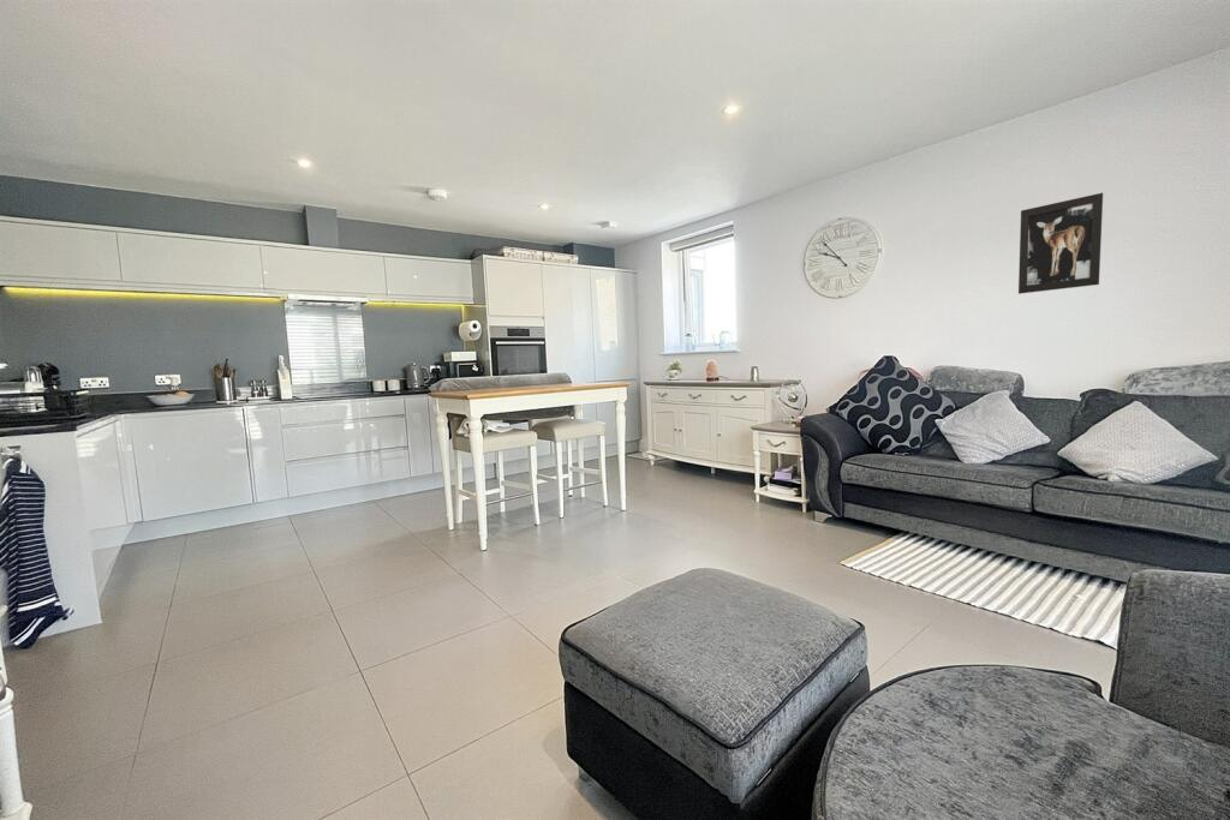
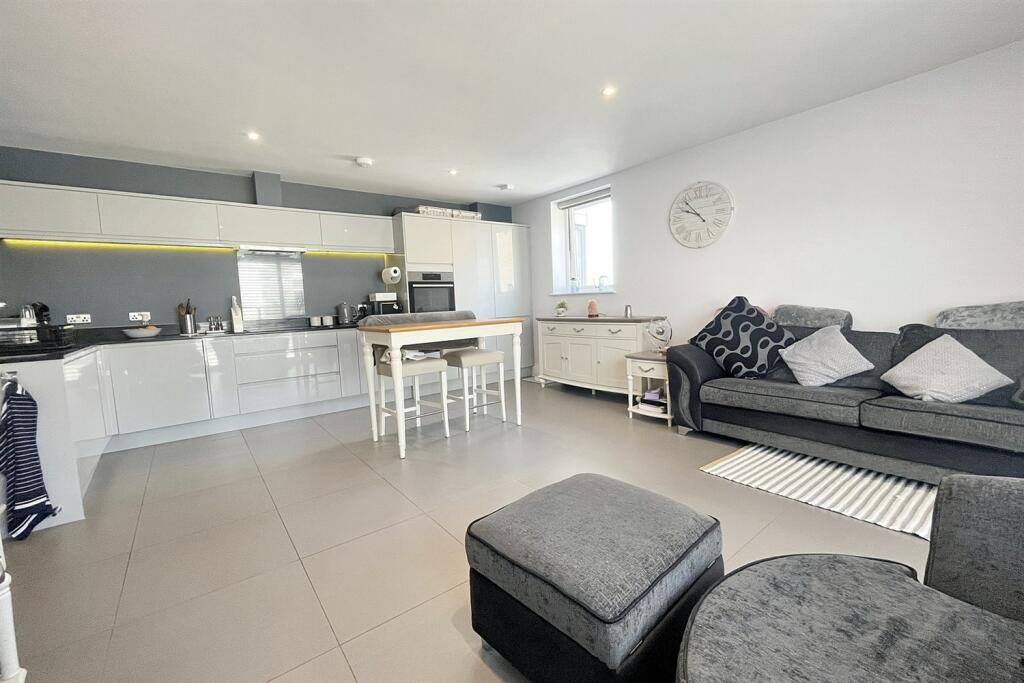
- wall art (1058, 245)
